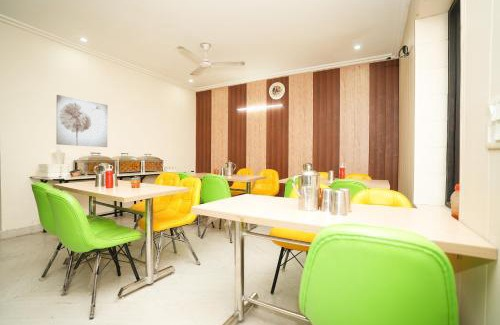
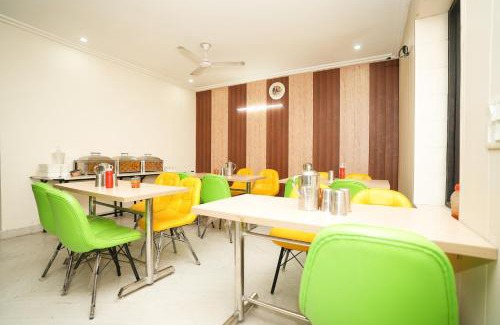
- wall art (84, 123)
